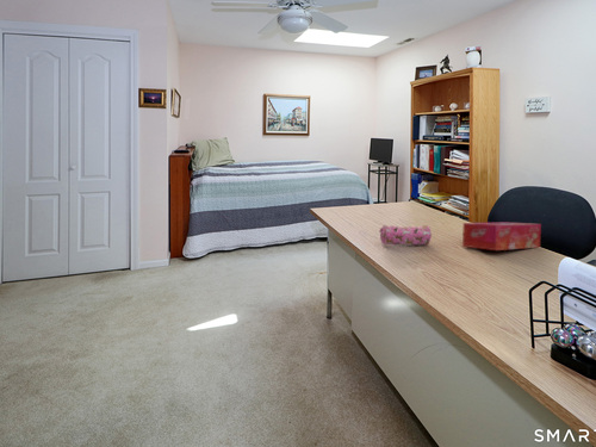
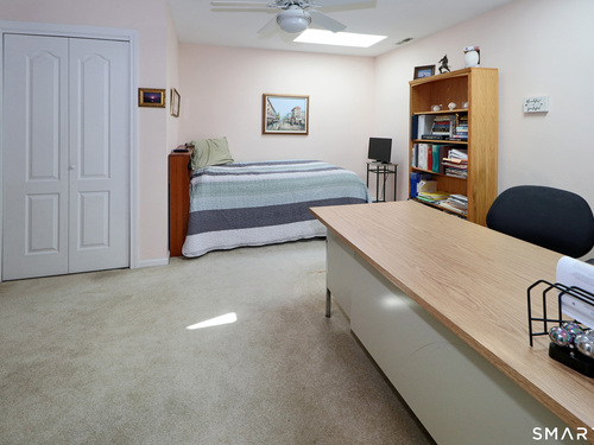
- tissue box (501, 235)
- pencil case (404, 235)
